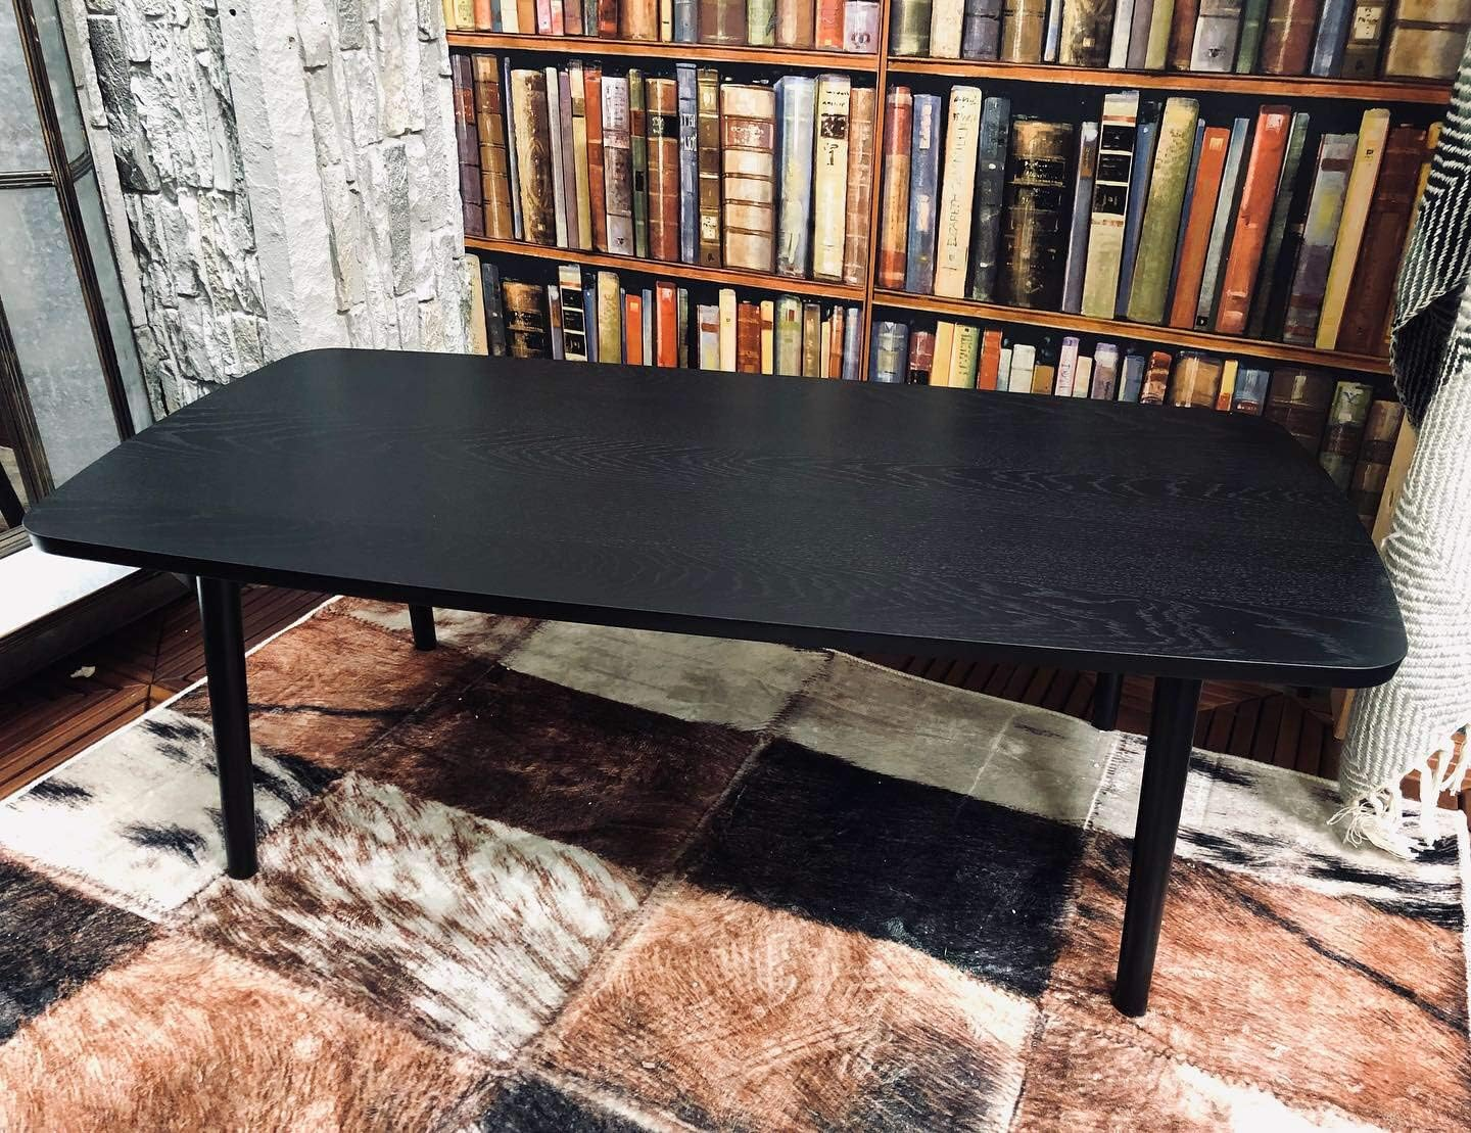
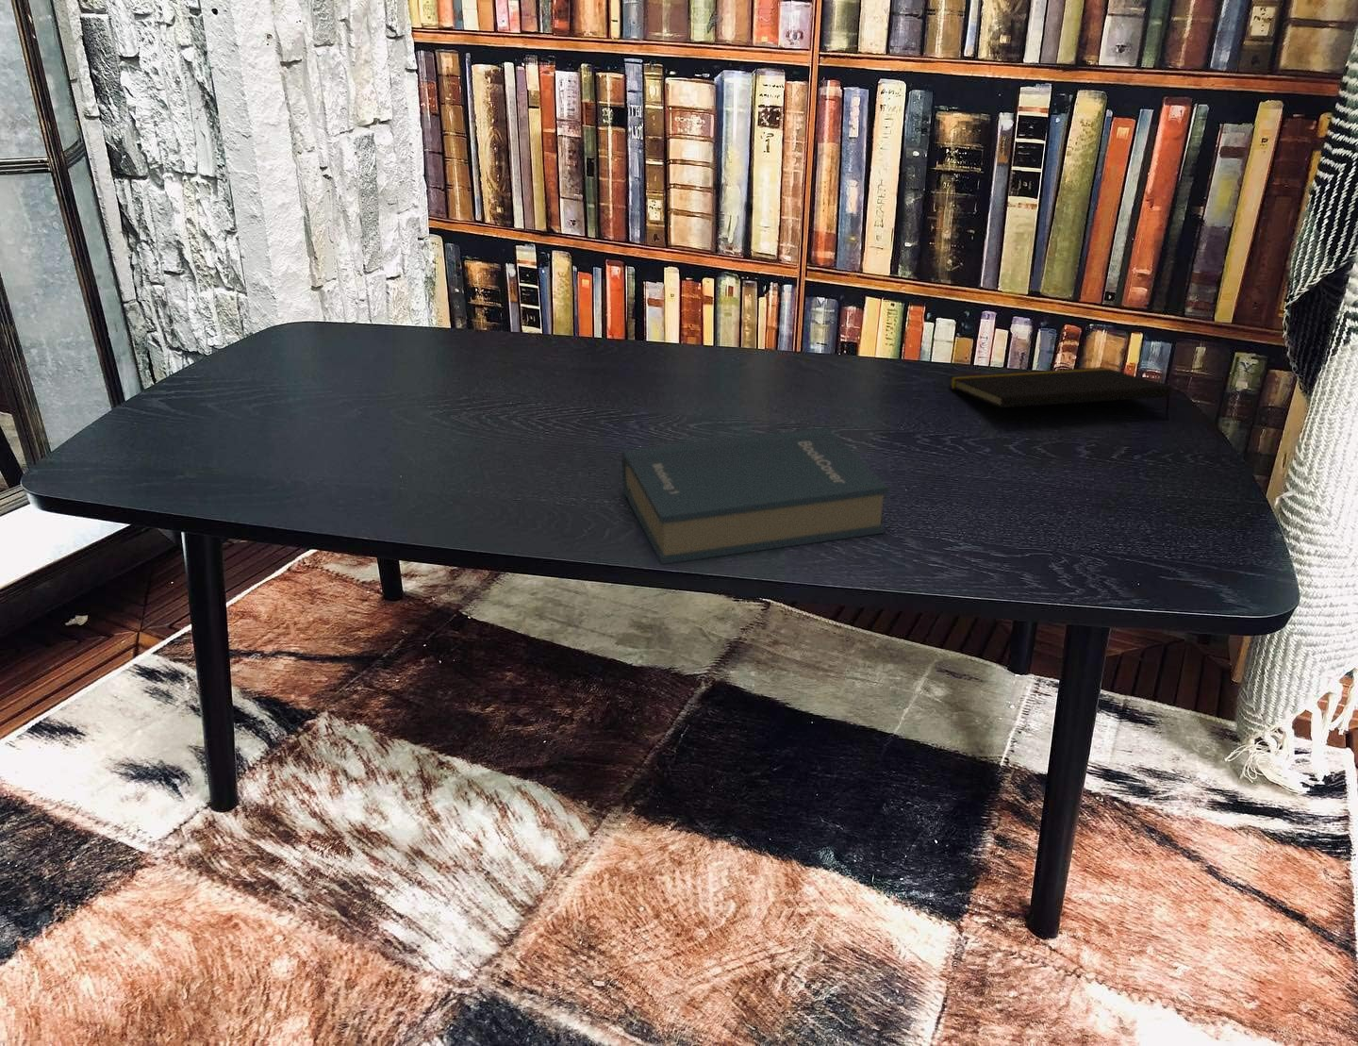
+ notepad (1055, 386)
+ hardback book (749, 489)
